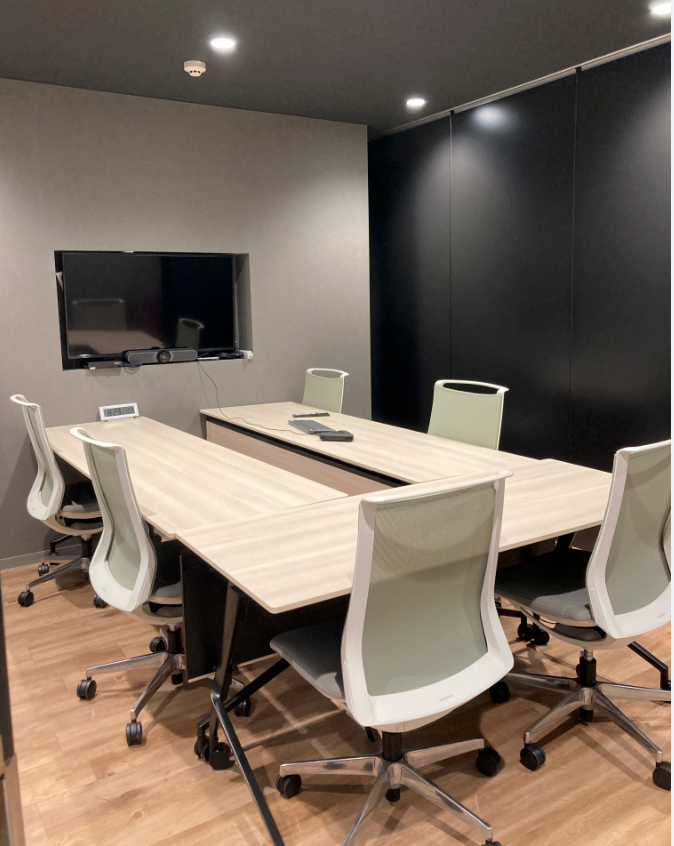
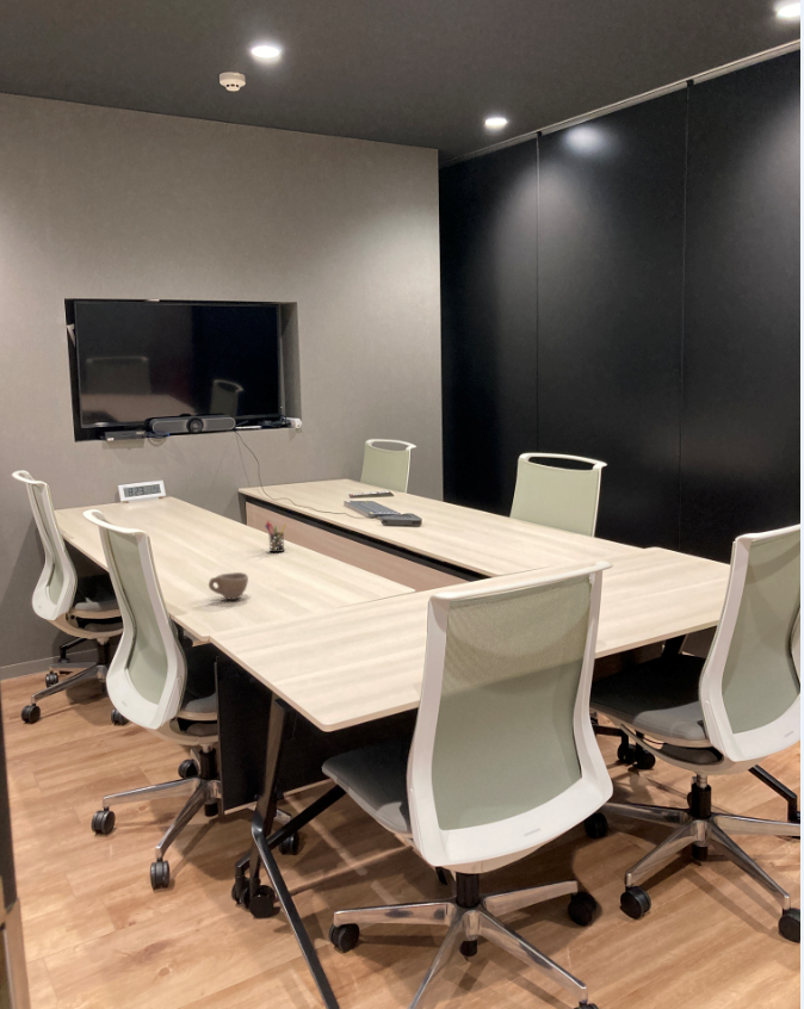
+ cup (228, 587)
+ pen holder (274, 536)
